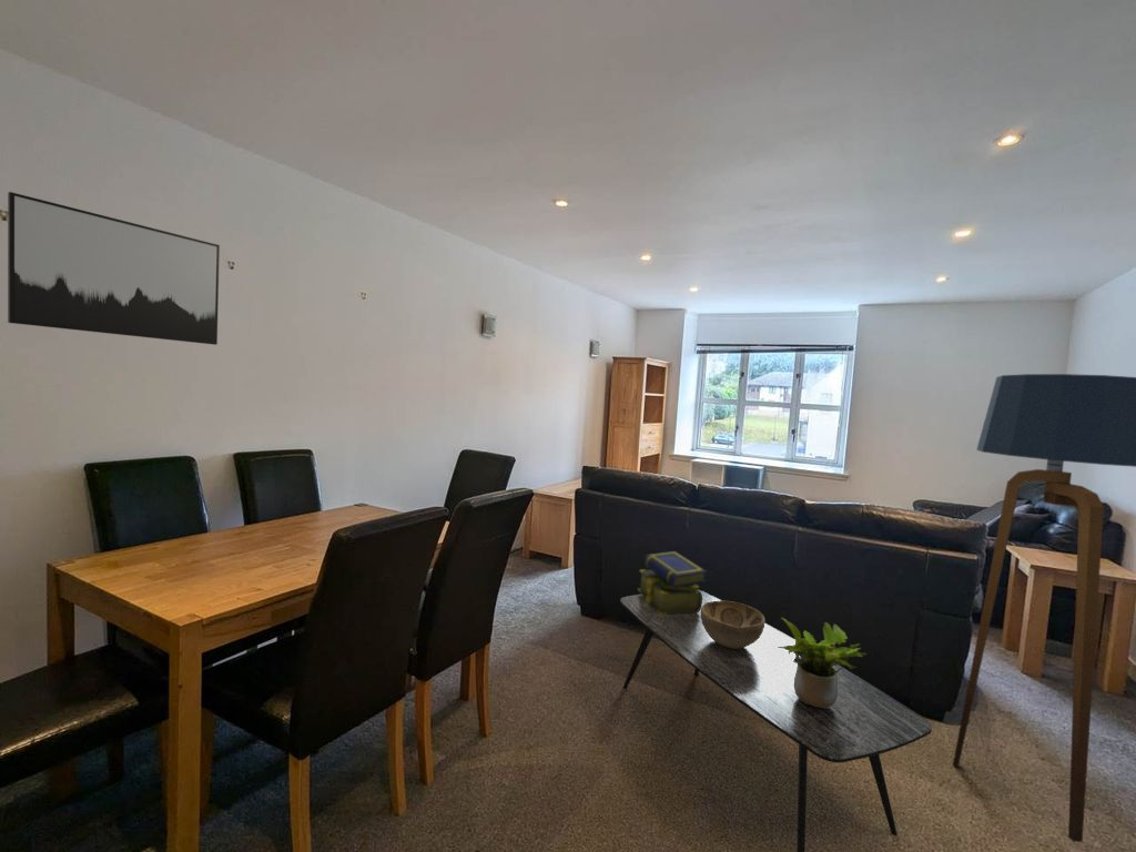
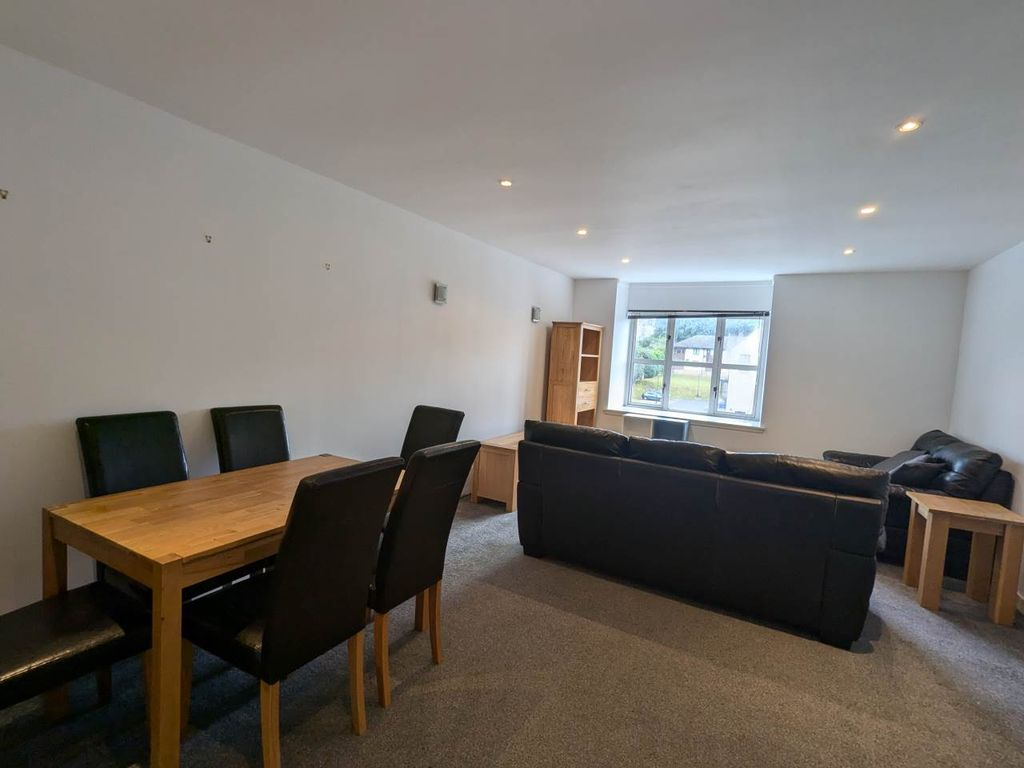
- decorative bowl (731, 627)
- potted plant (818, 661)
- floor lamp (1076, 589)
- wall art (126, 278)
- stack of books (672, 580)
- coffee table (739, 698)
